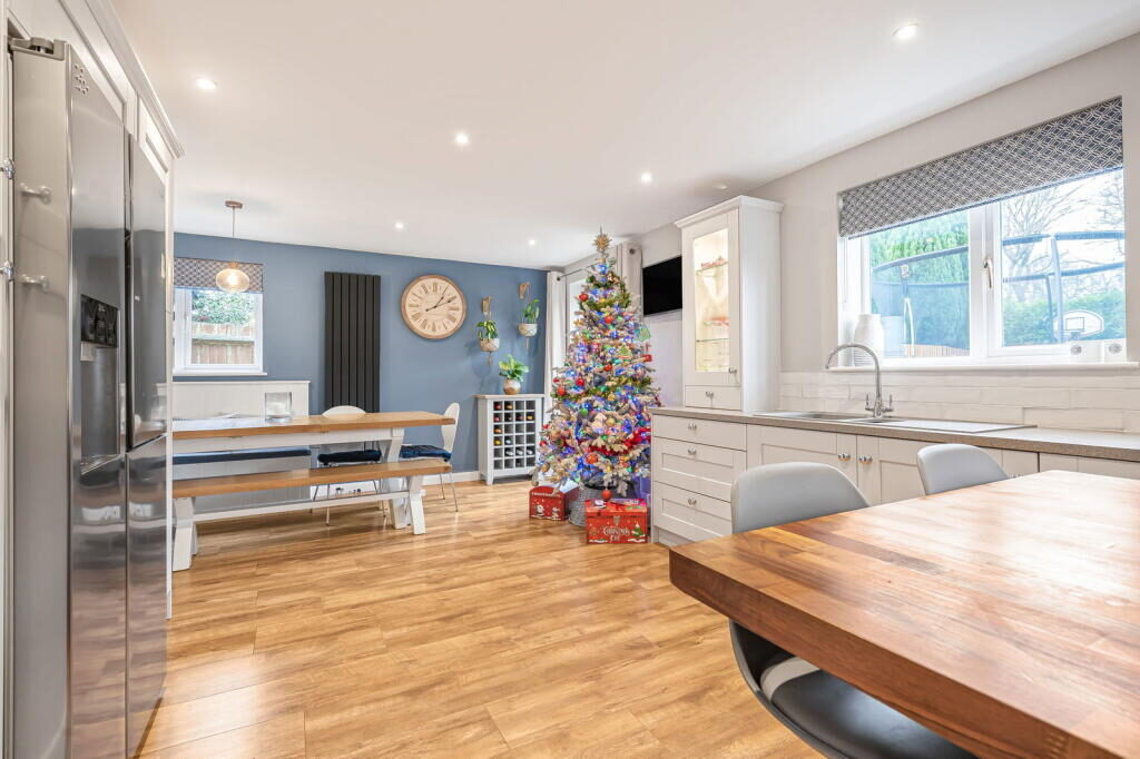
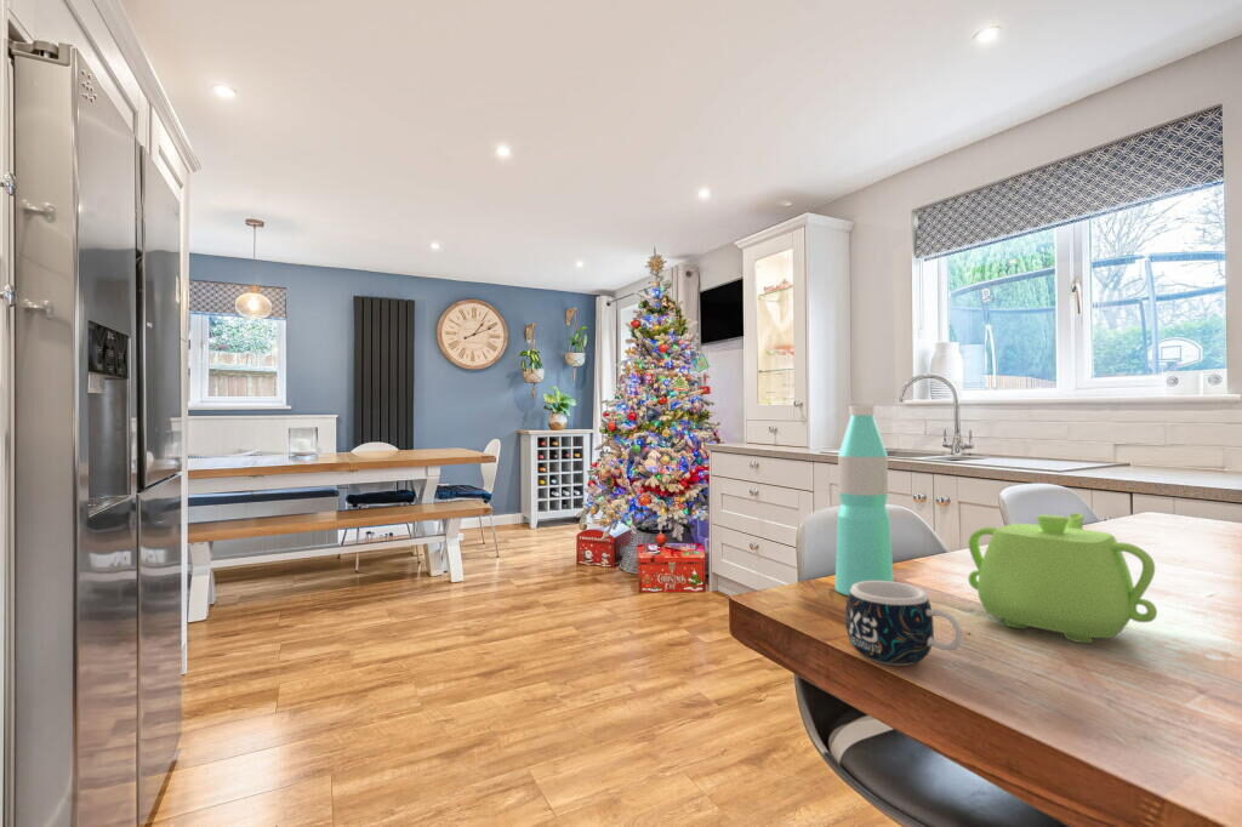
+ mug (902, 624)
+ water bottle (862, 497)
+ teapot (1059, 566)
